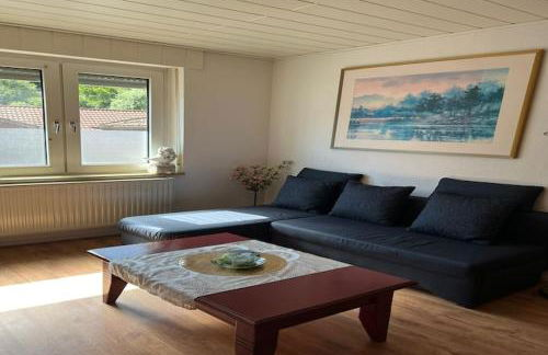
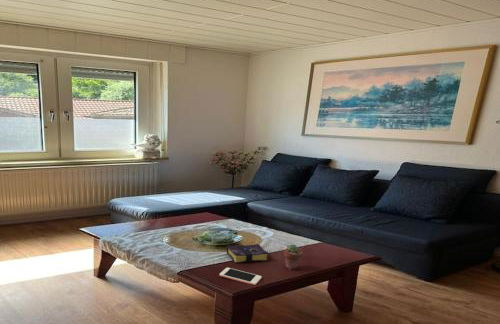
+ potted succulent (292, 255)
+ cell phone (240, 276)
+ book (246, 252)
